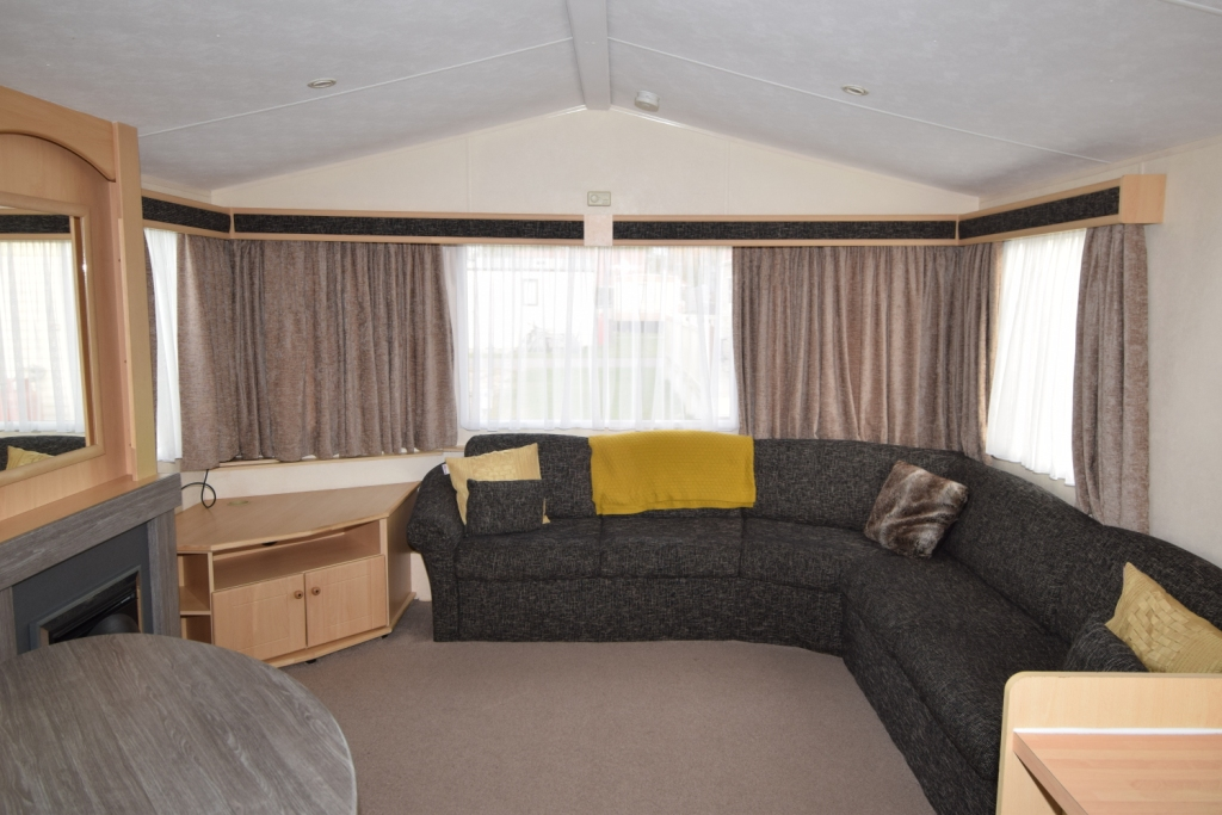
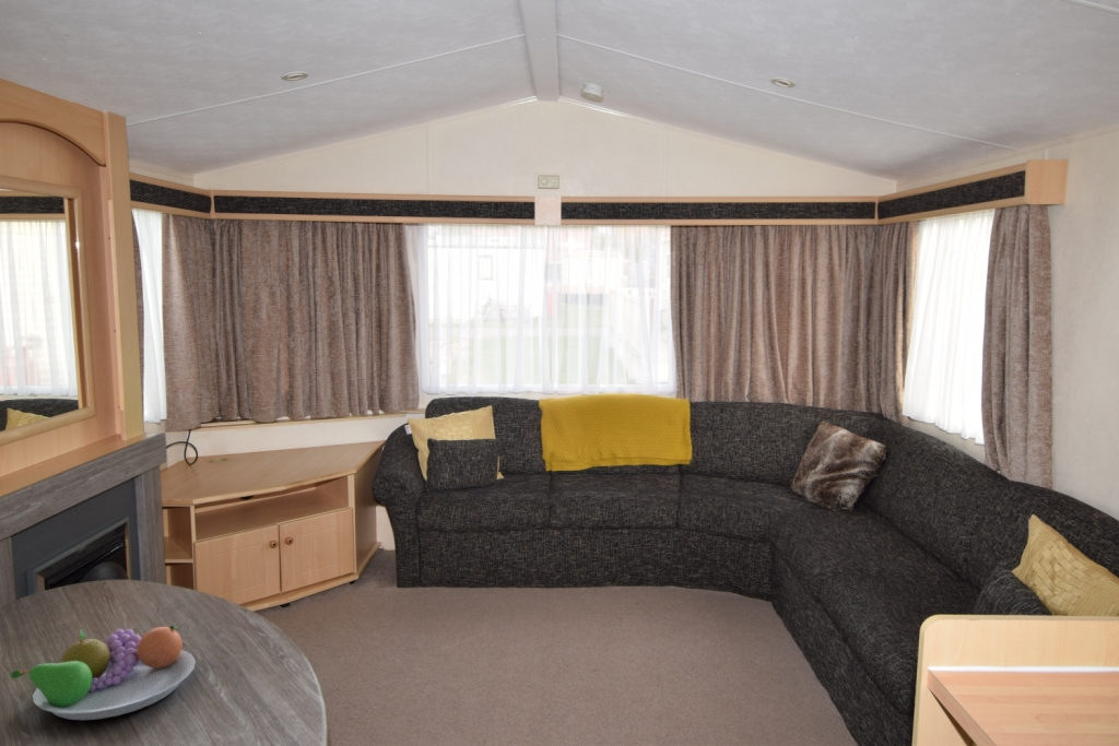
+ fruit bowl (110, 664)
